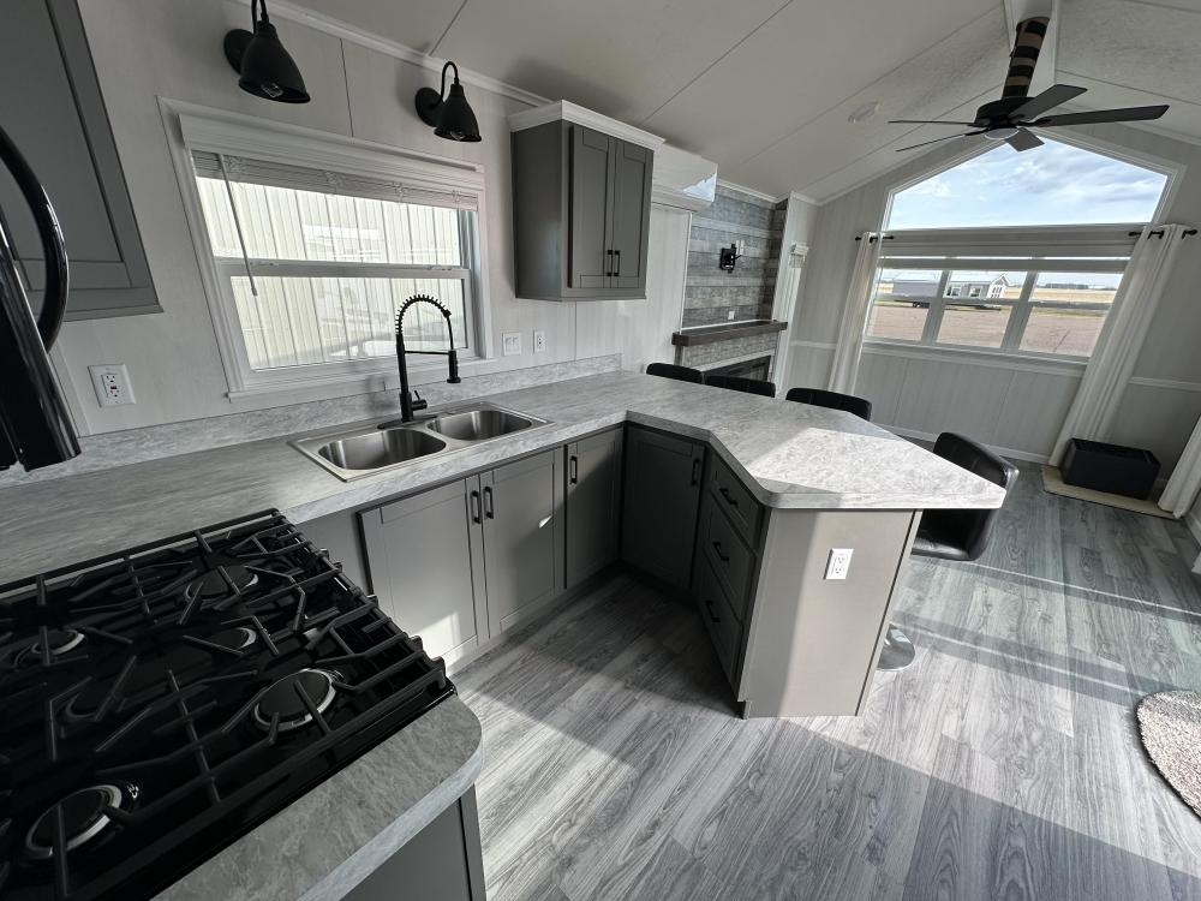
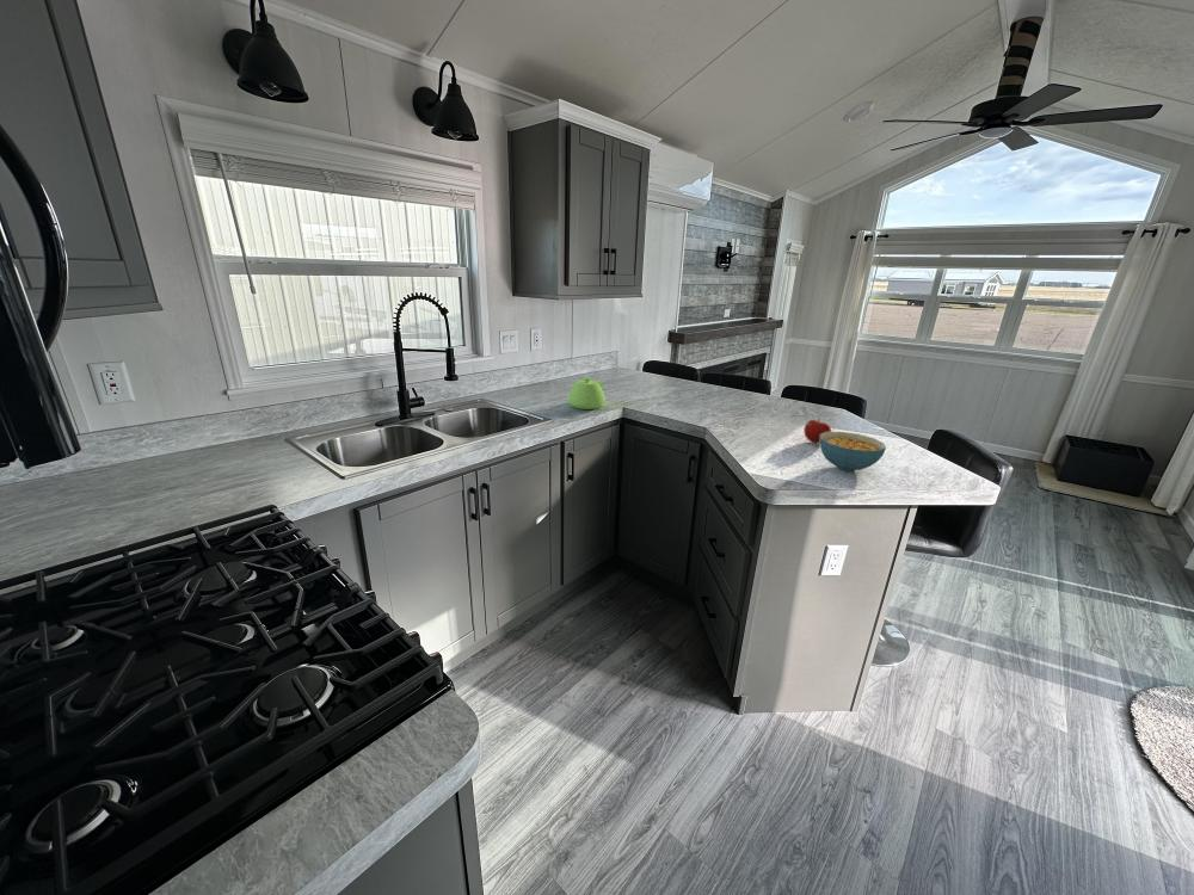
+ teapot (587, 390)
+ fruit (817, 430)
+ cereal bowl (849, 453)
